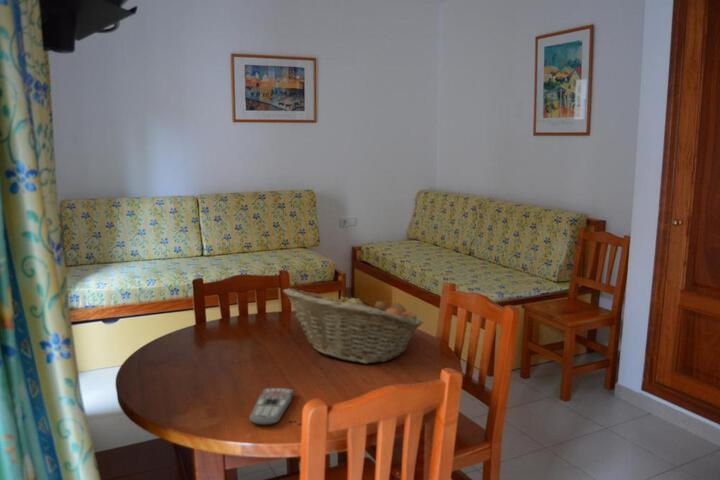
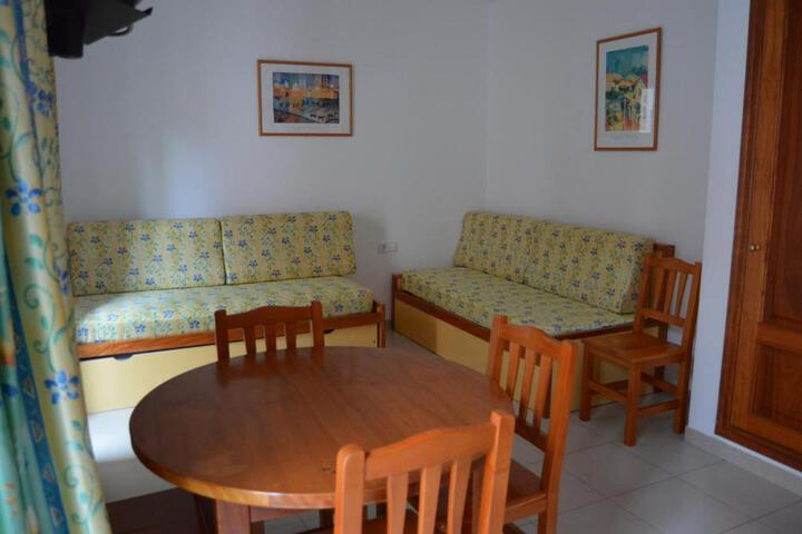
- remote control (271, 405)
- fruit basket (351, 317)
